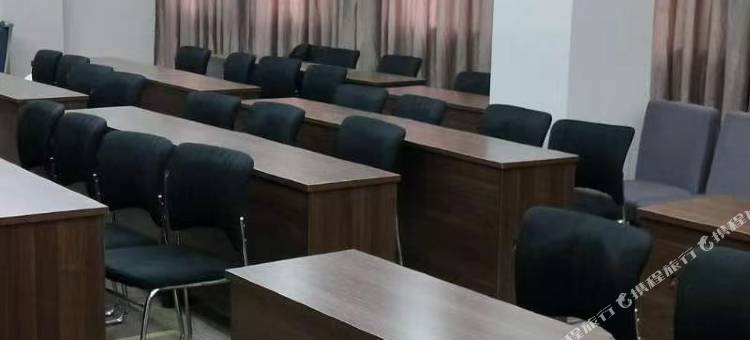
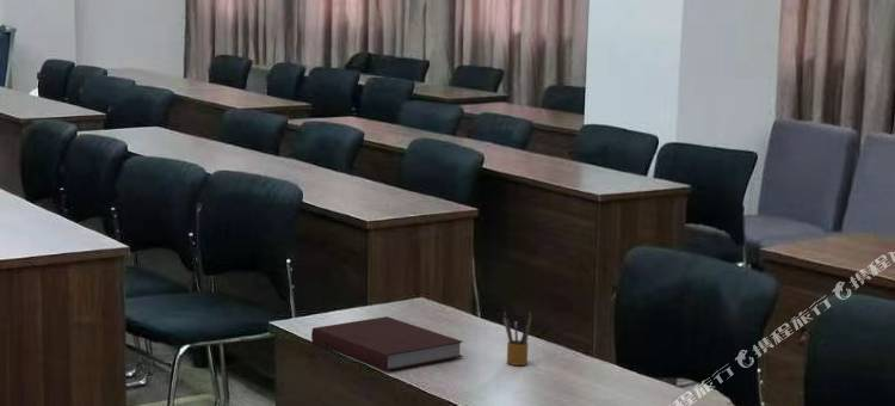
+ pencil box (517, 337)
+ notebook (385, 342)
